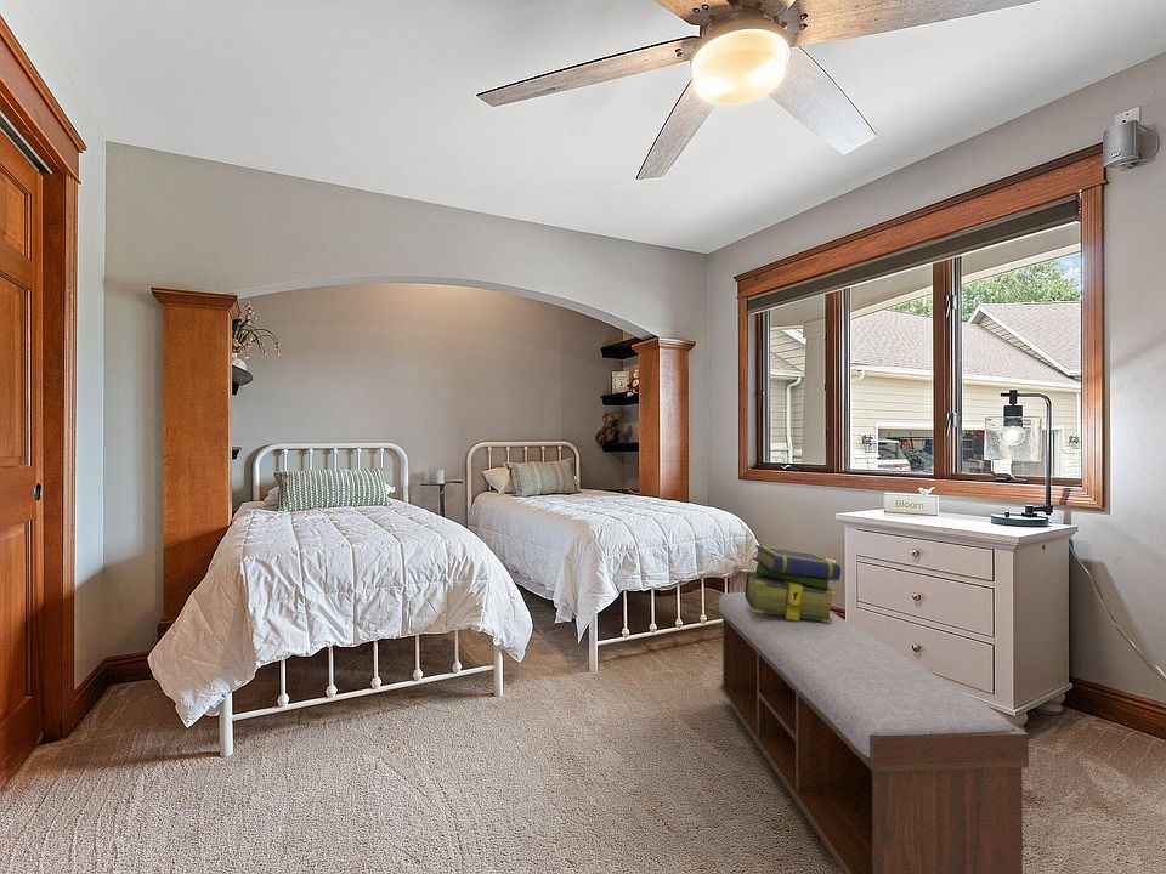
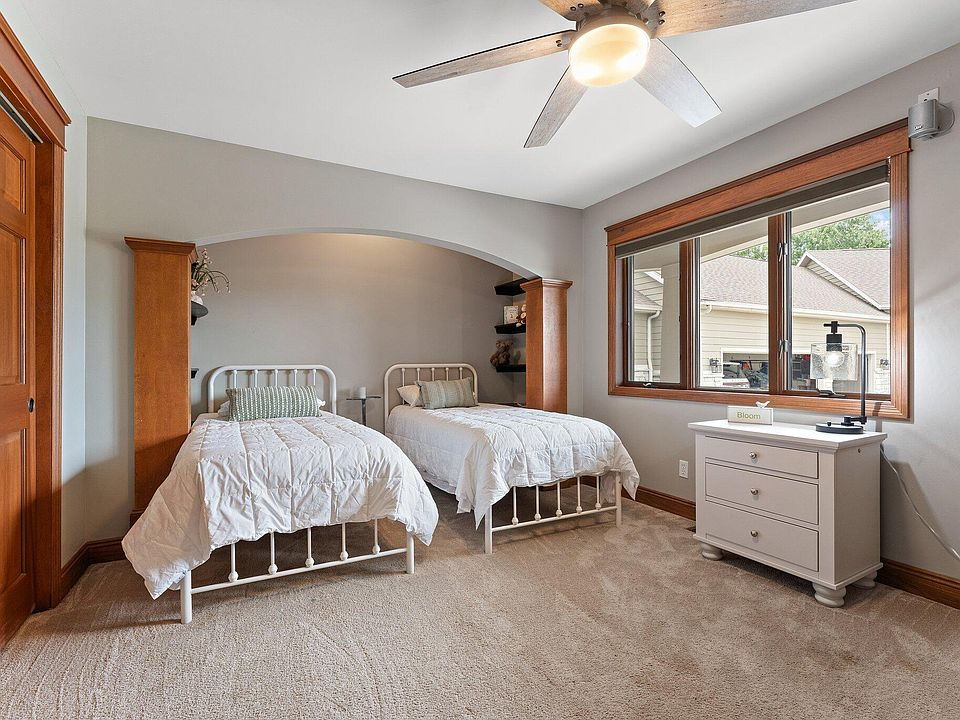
- bench (825, 706)
- stack of books (788, 581)
